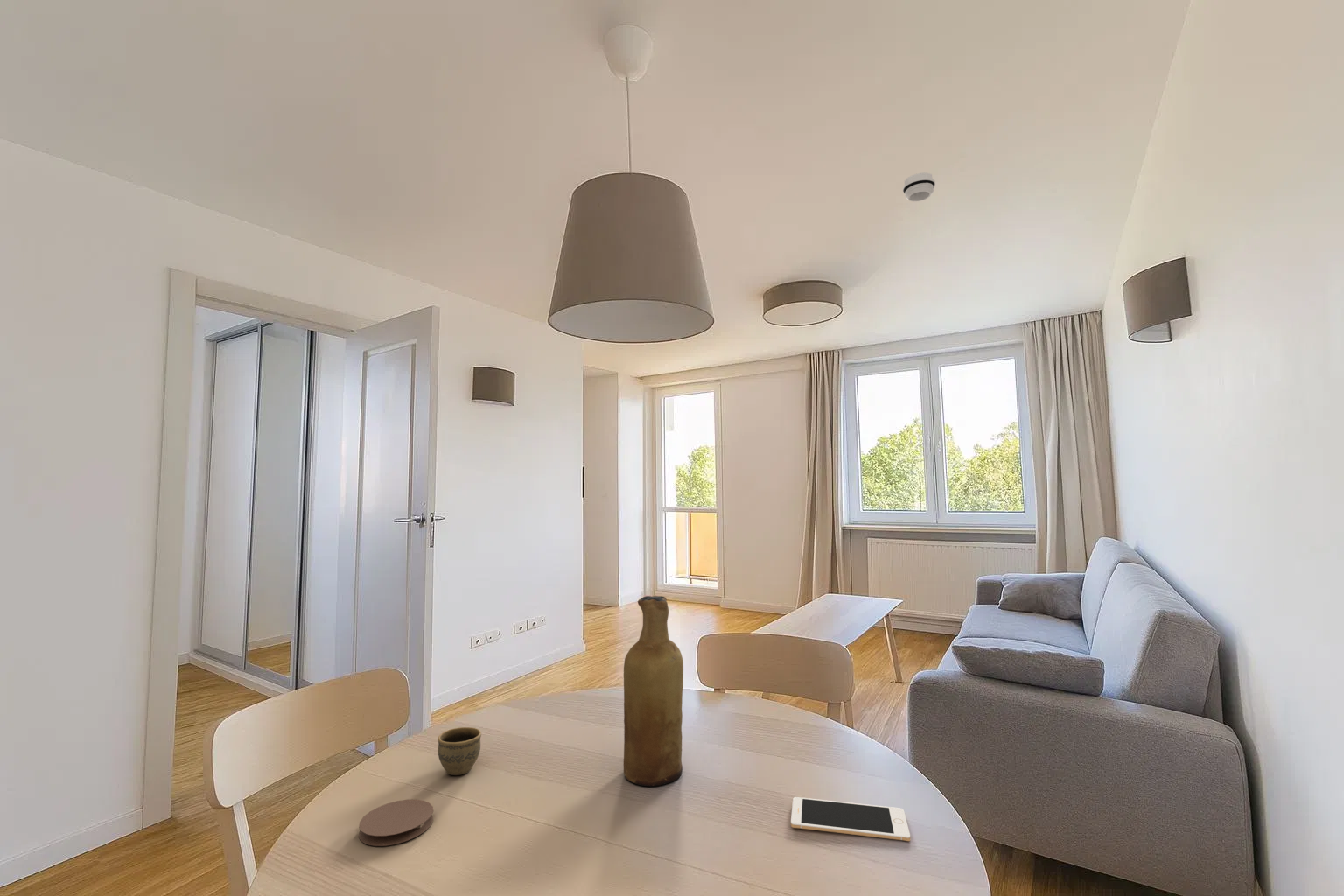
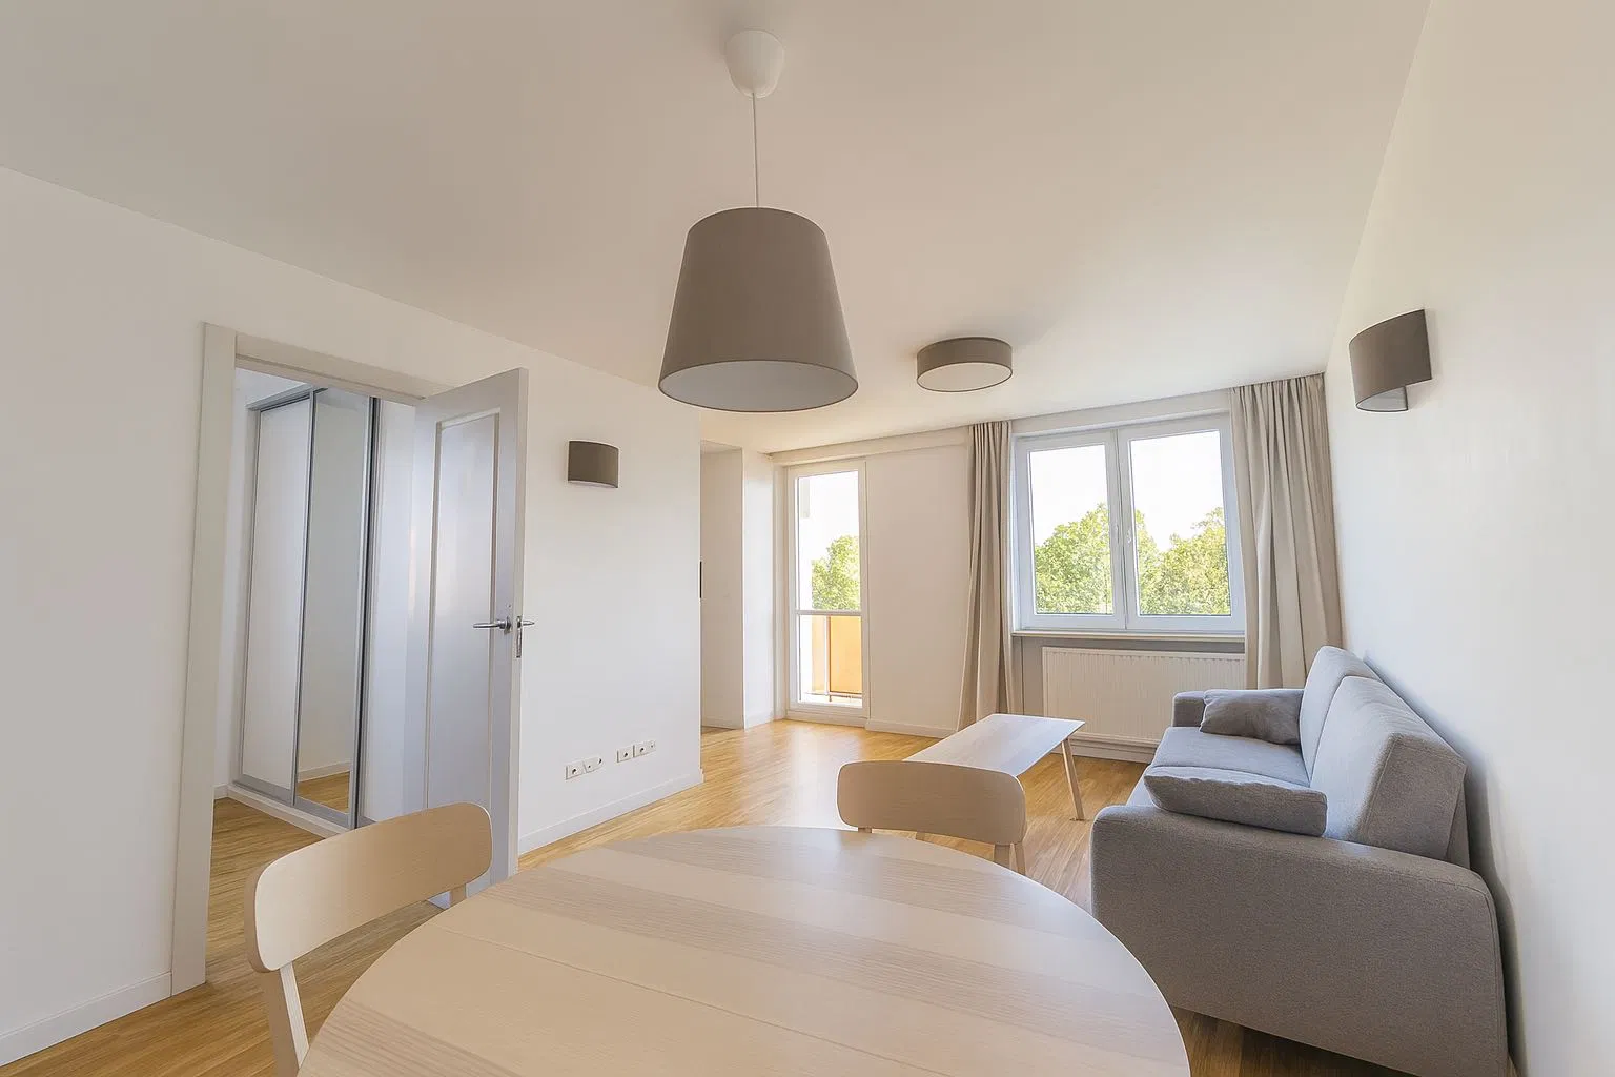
- cup (462, 749)
- vase (654, 683)
- smoke detector (919, 187)
- coaster (396, 821)
- cell phone (848, 817)
